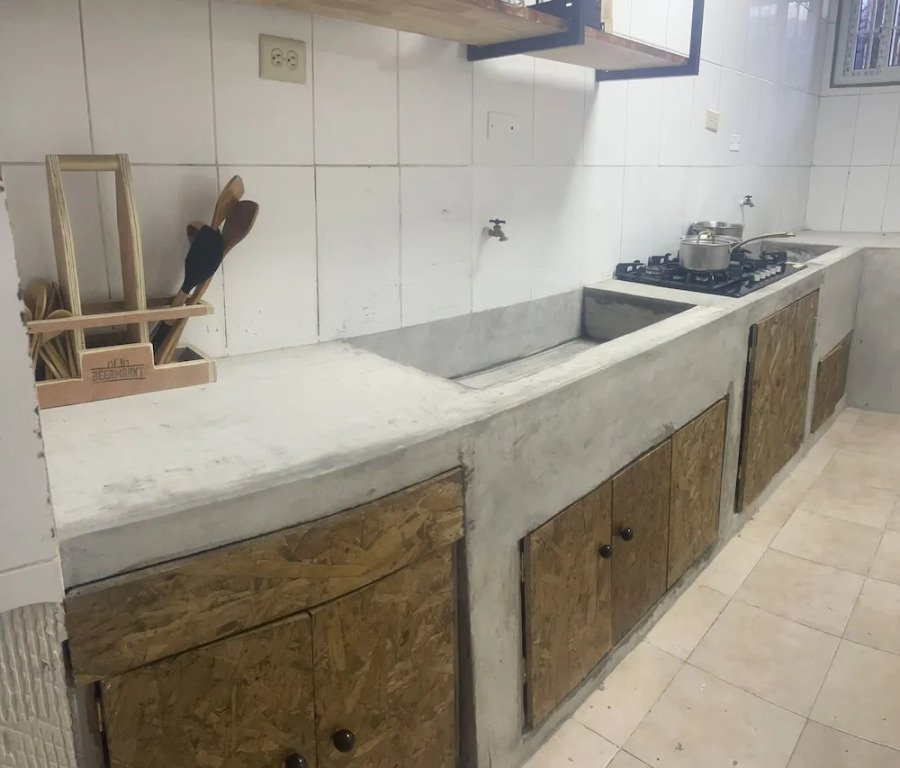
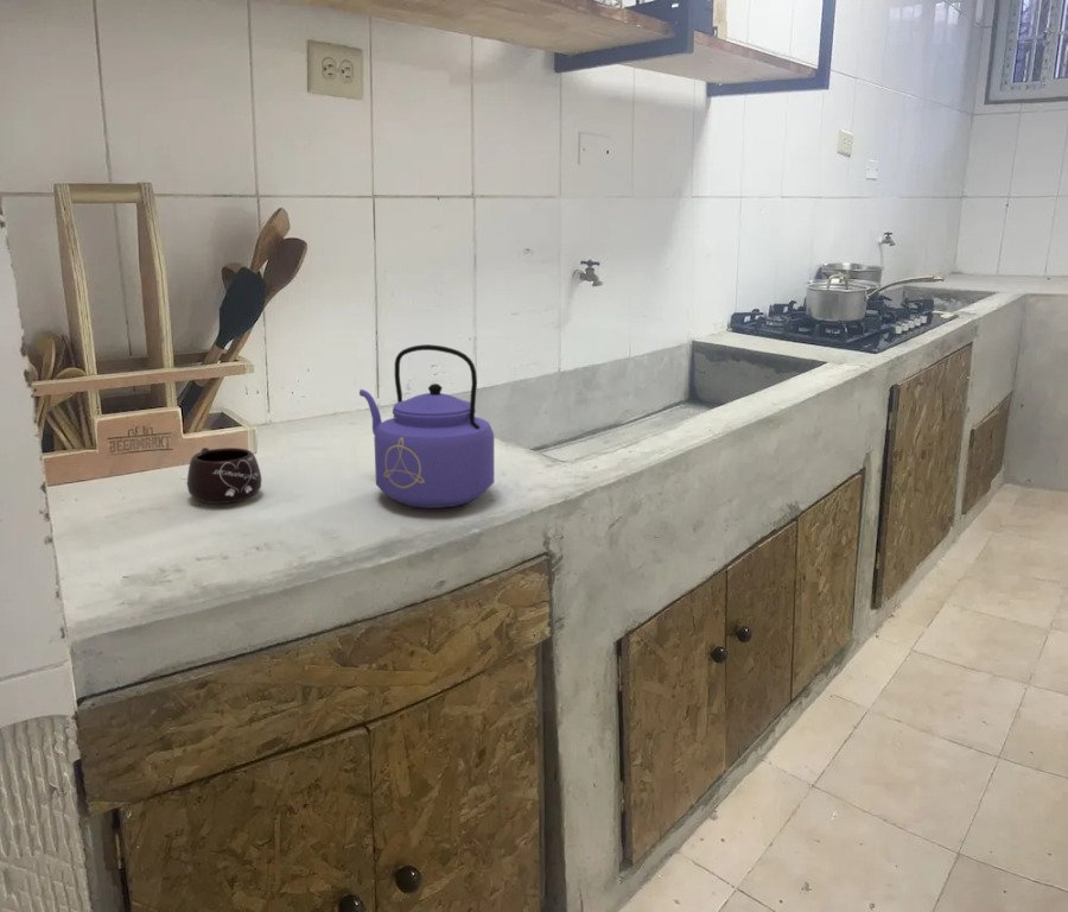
+ mug (220, 473)
+ kettle (419, 418)
